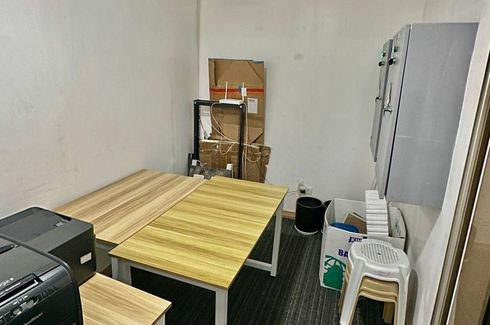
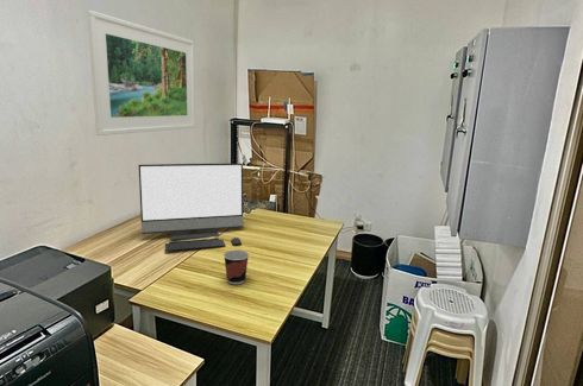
+ monitor (194, 203)
+ cup (236, 267)
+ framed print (151, 81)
